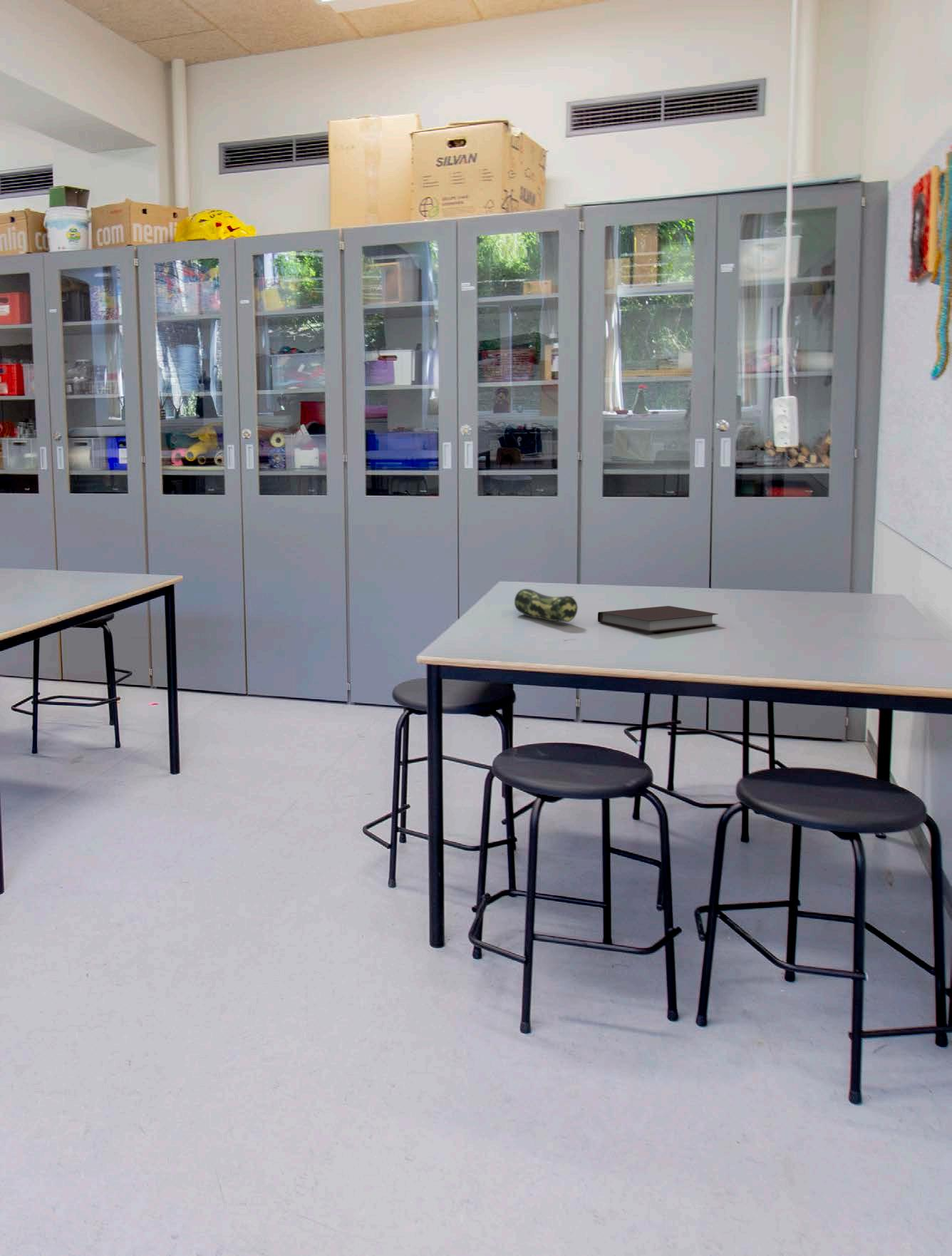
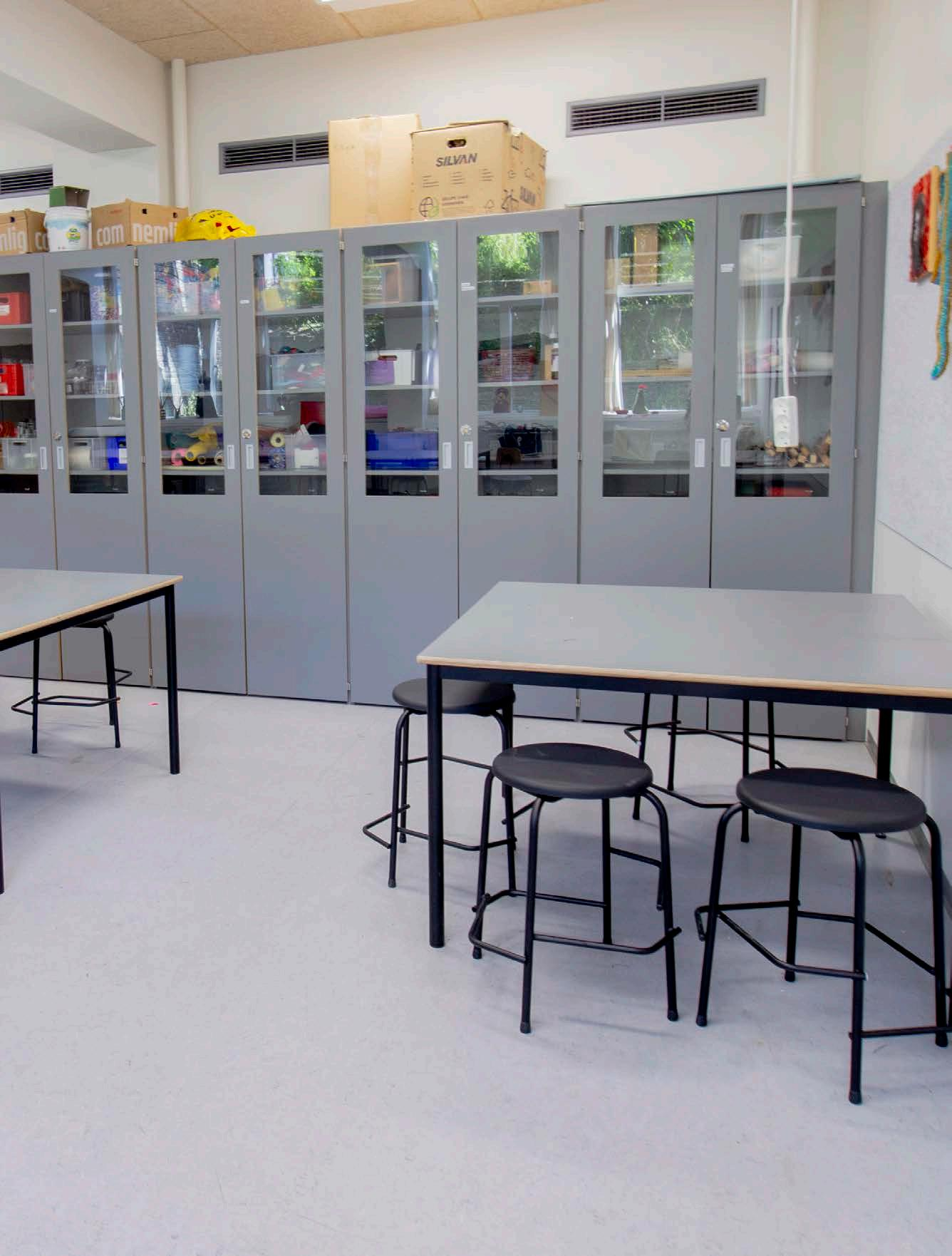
- pencil case (546, 606)
- notebook (657, 618)
